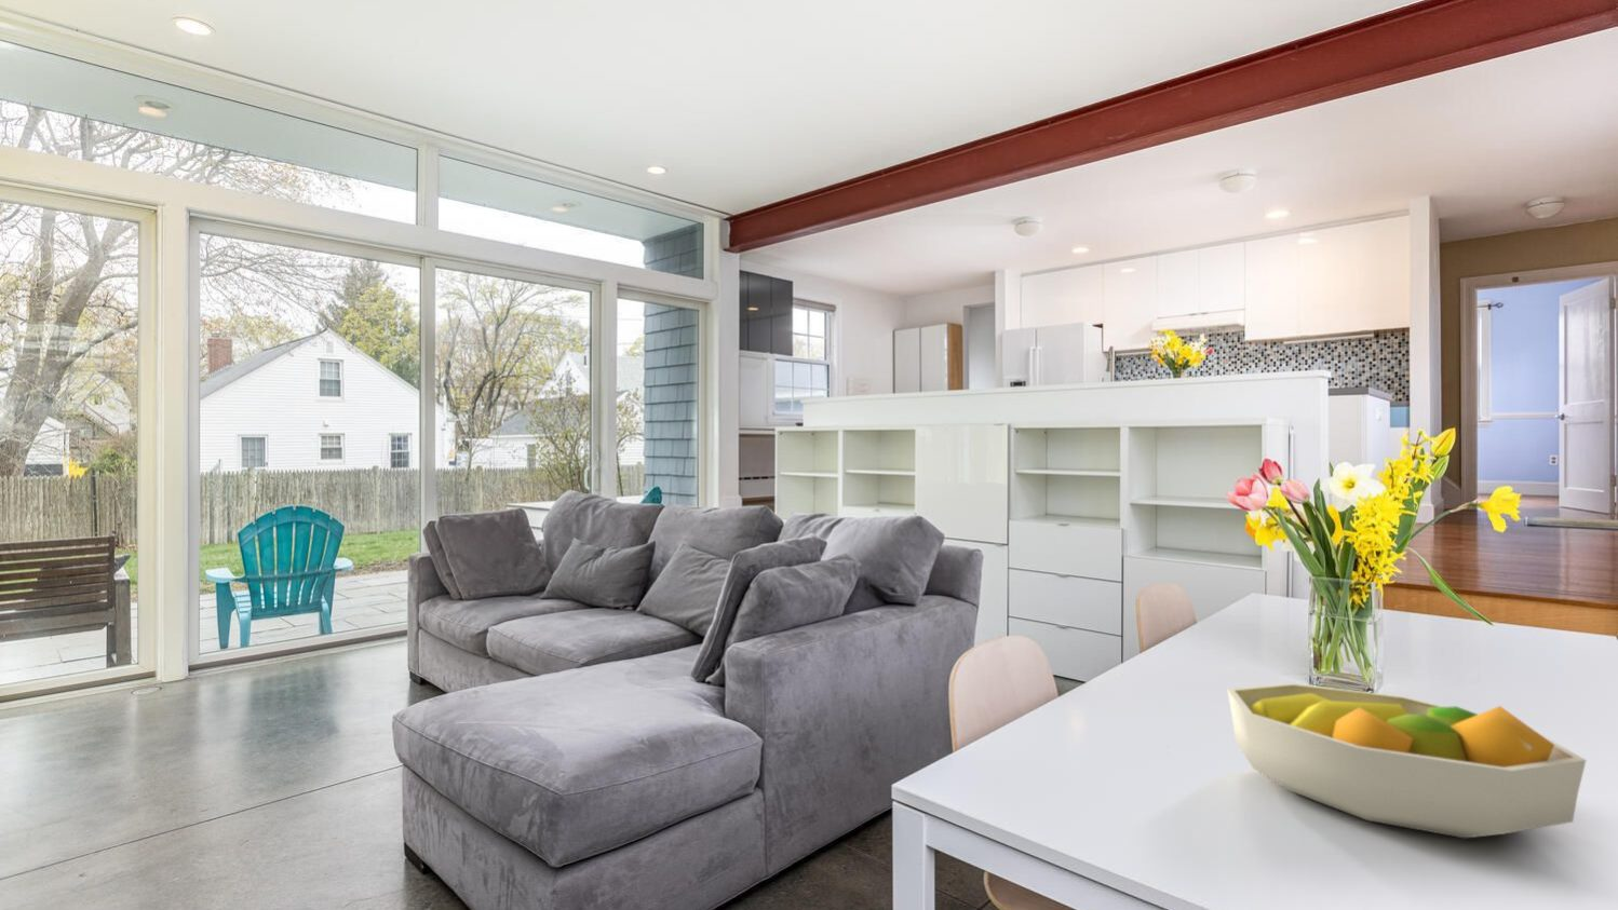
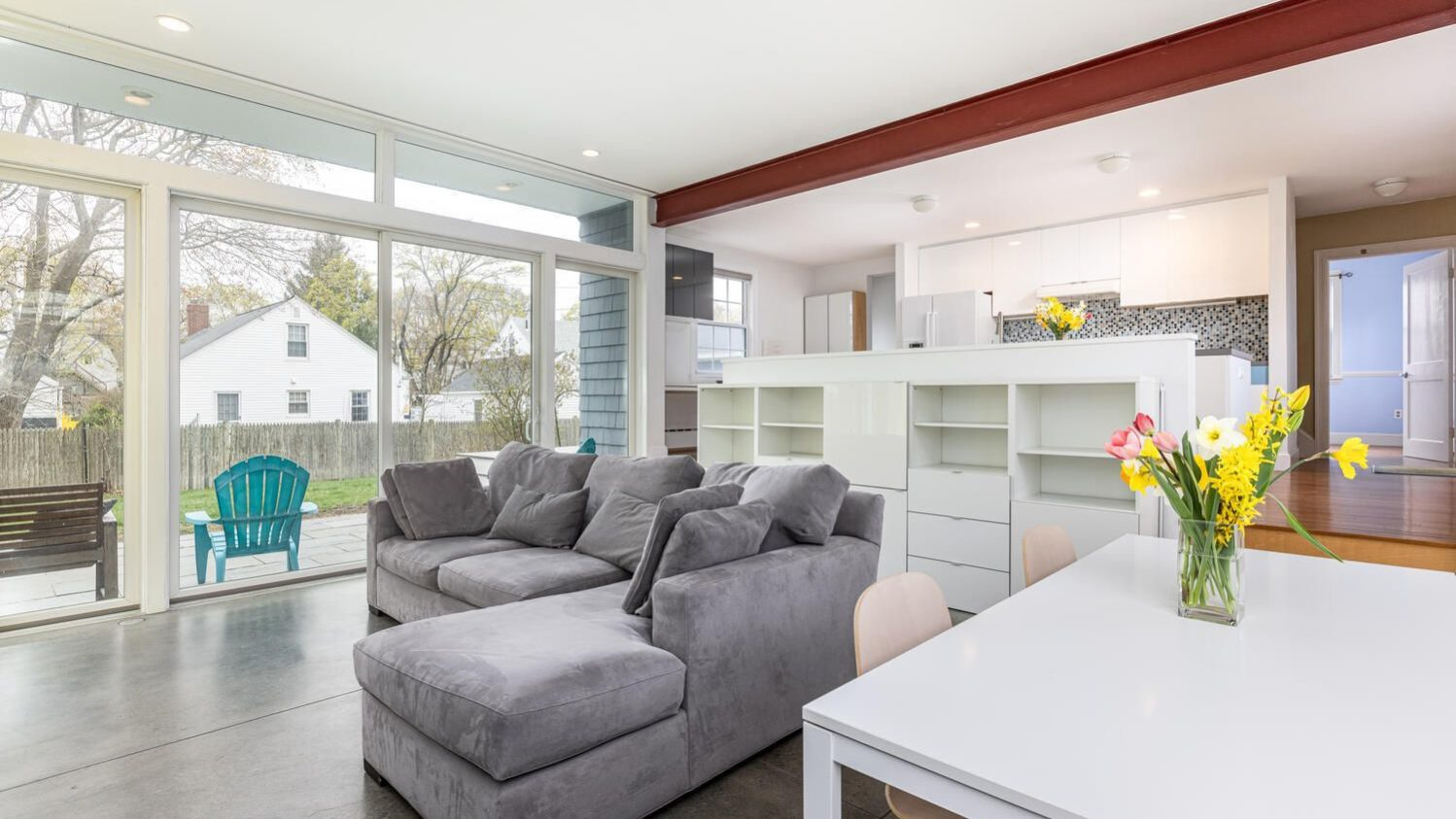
- fruit bowl (1382, 740)
